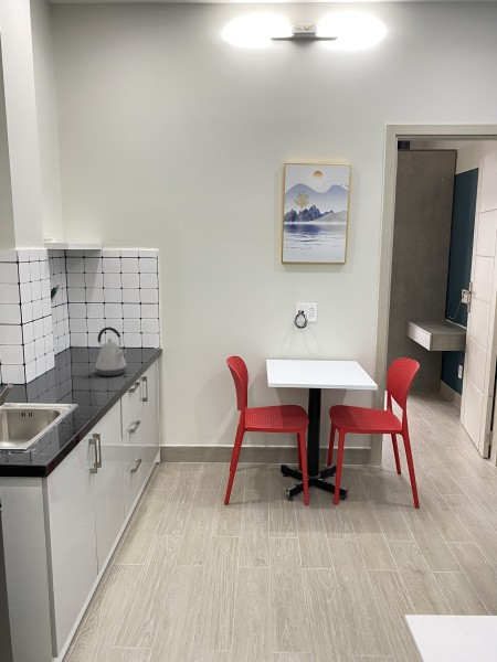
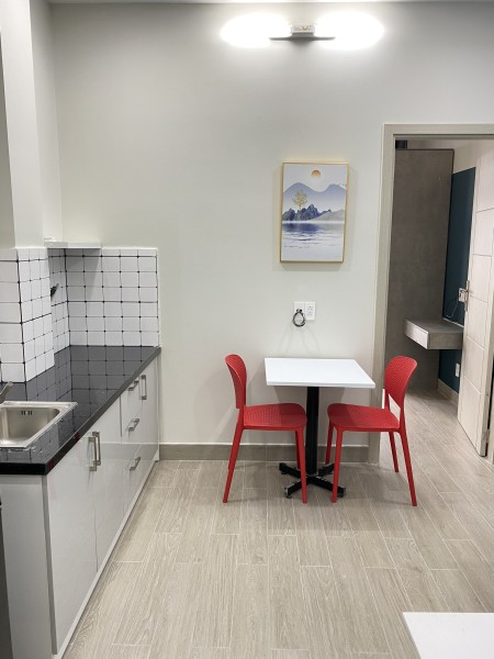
- kettle (110, 350)
